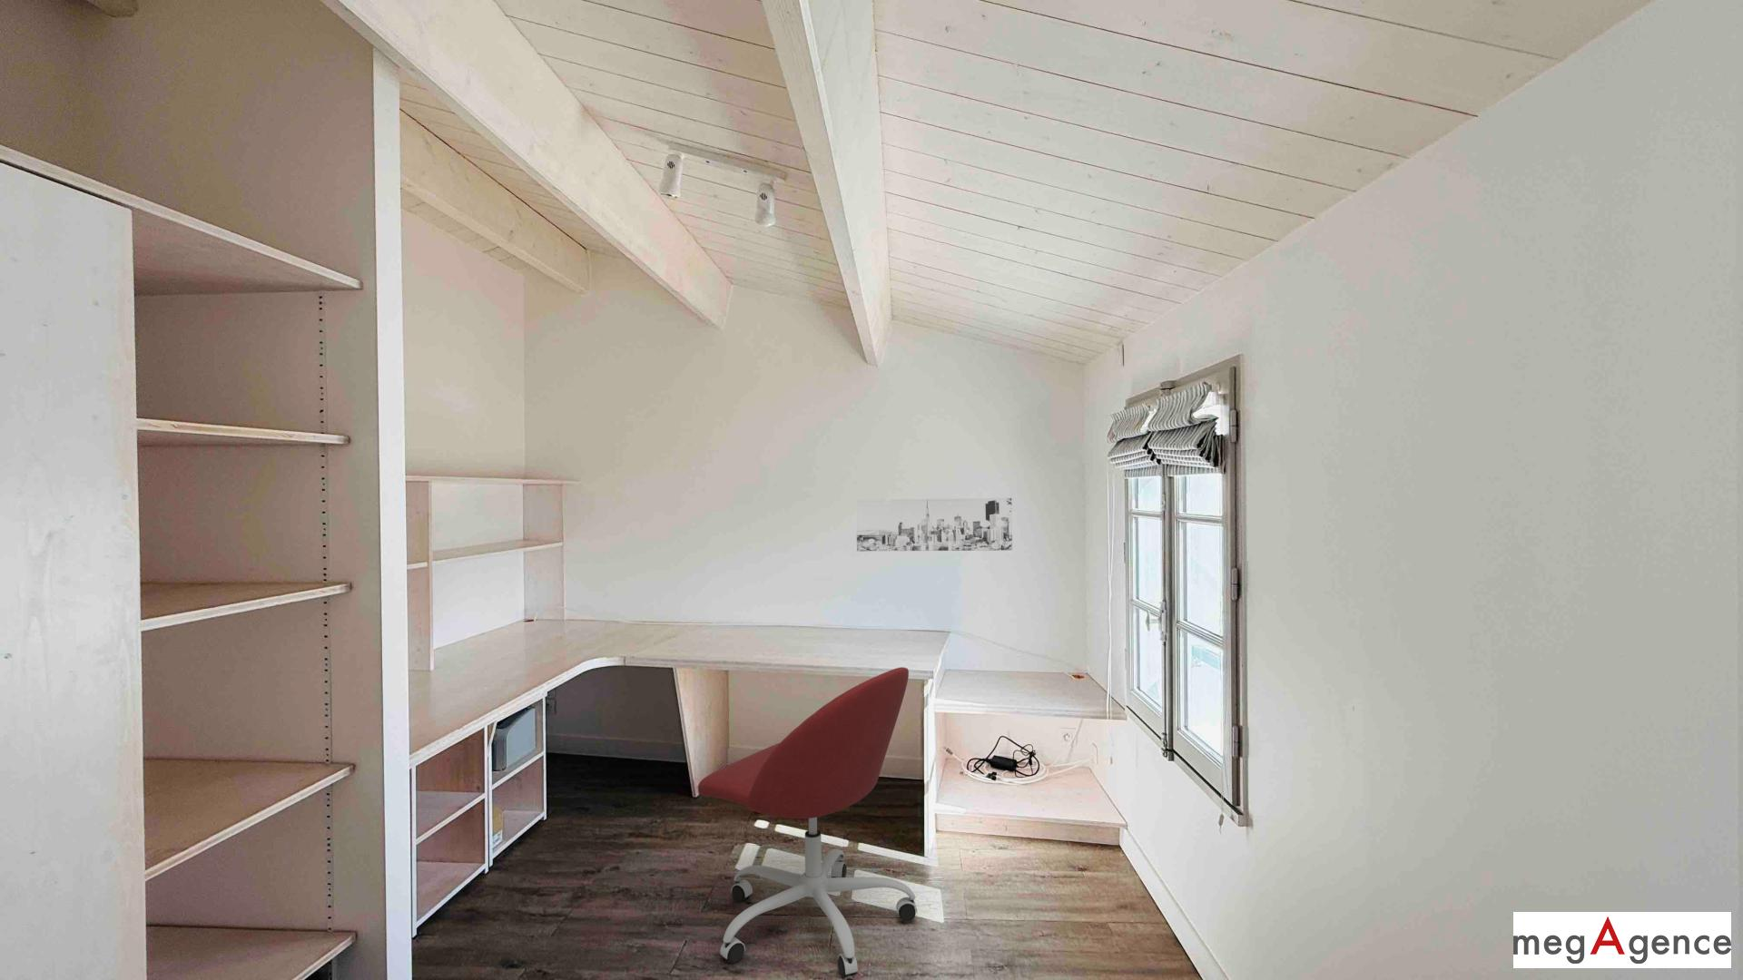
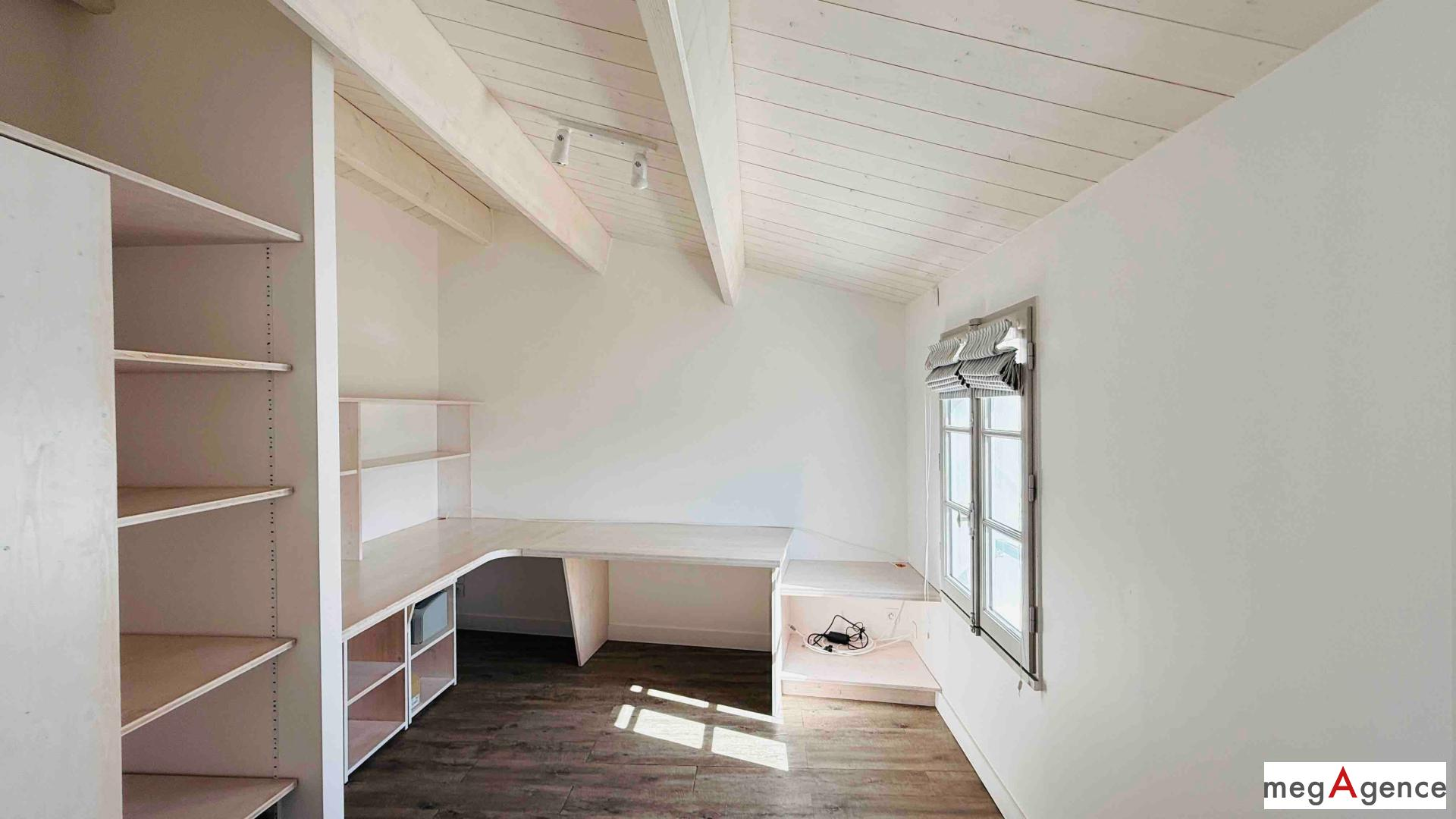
- office chair (807, 791)
- wall art (934, 524)
